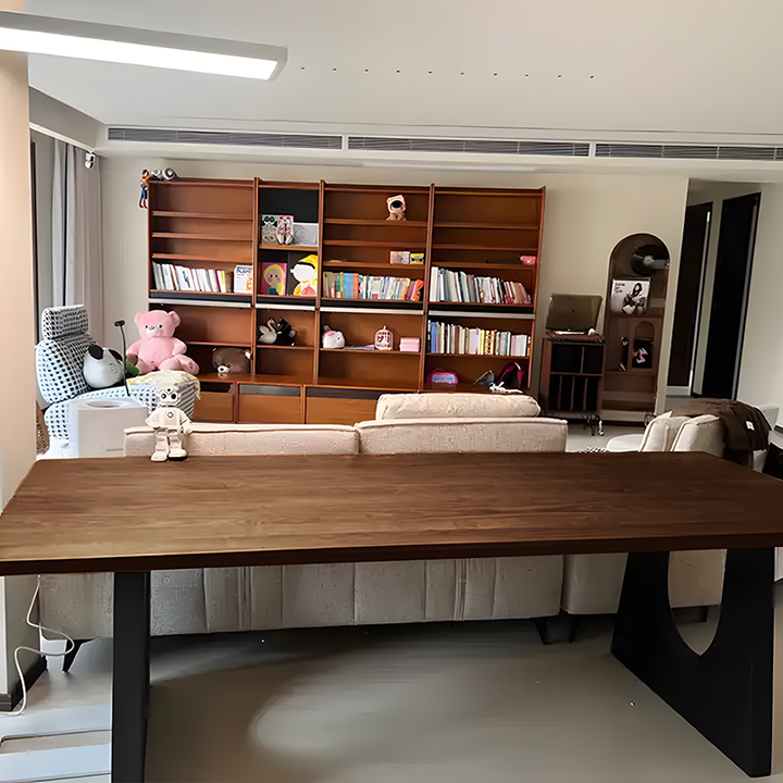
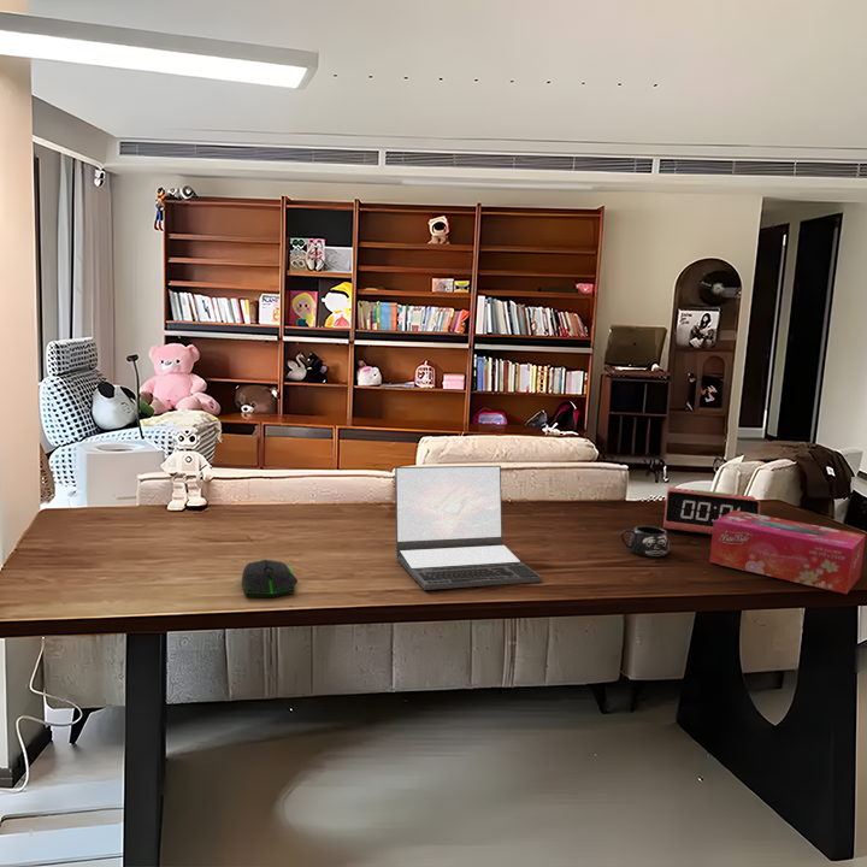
+ mug (644, 541)
+ alarm clock (710, 509)
+ tissue box (785, 548)
+ computer mouse (270, 573)
+ laptop (465, 521)
